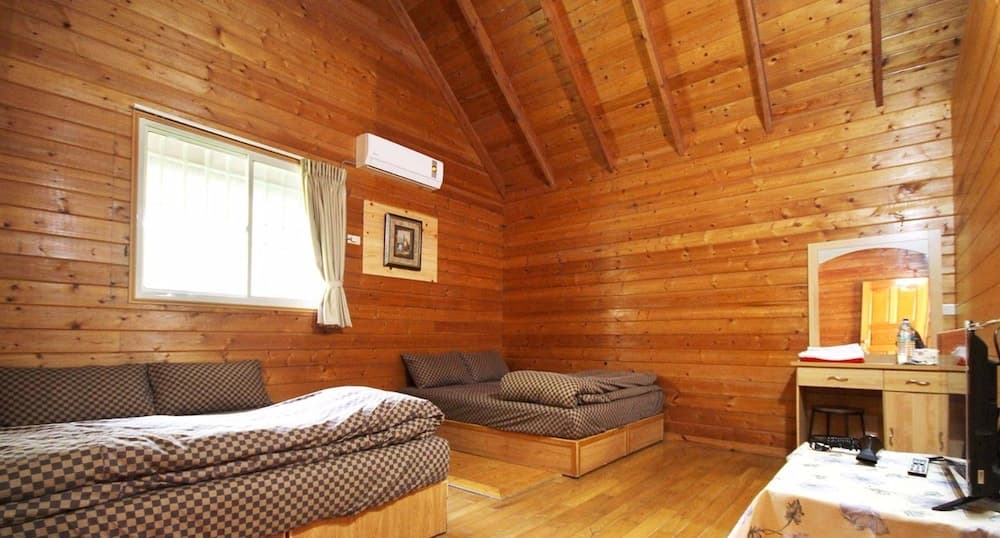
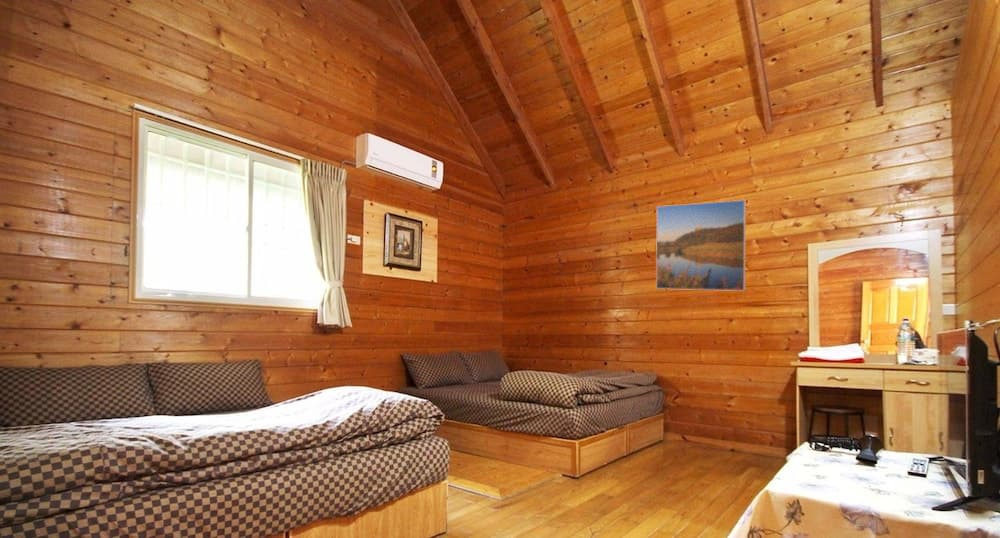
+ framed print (698, 246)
